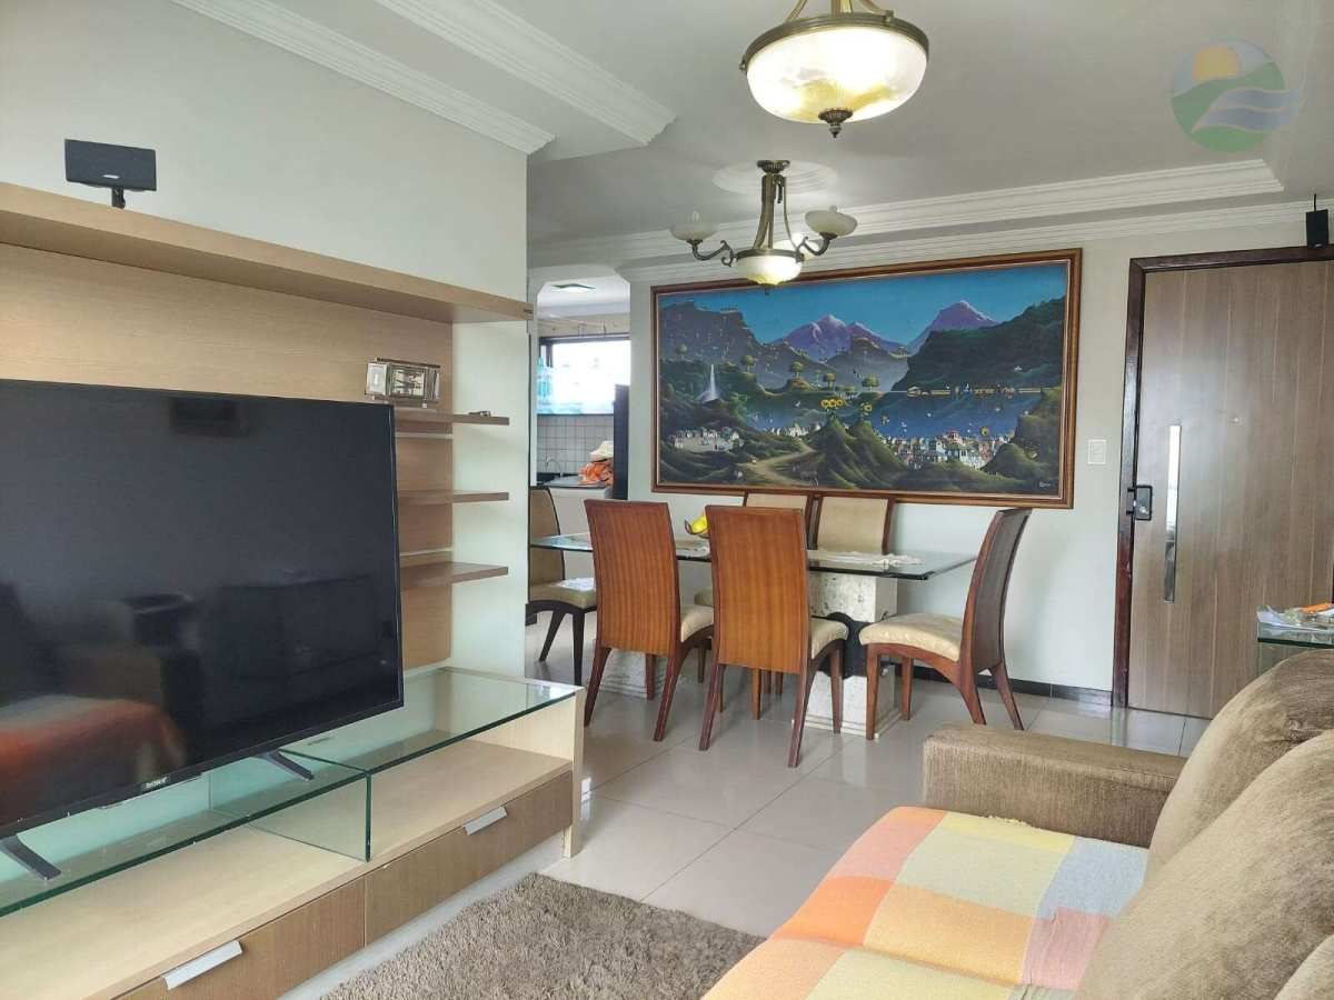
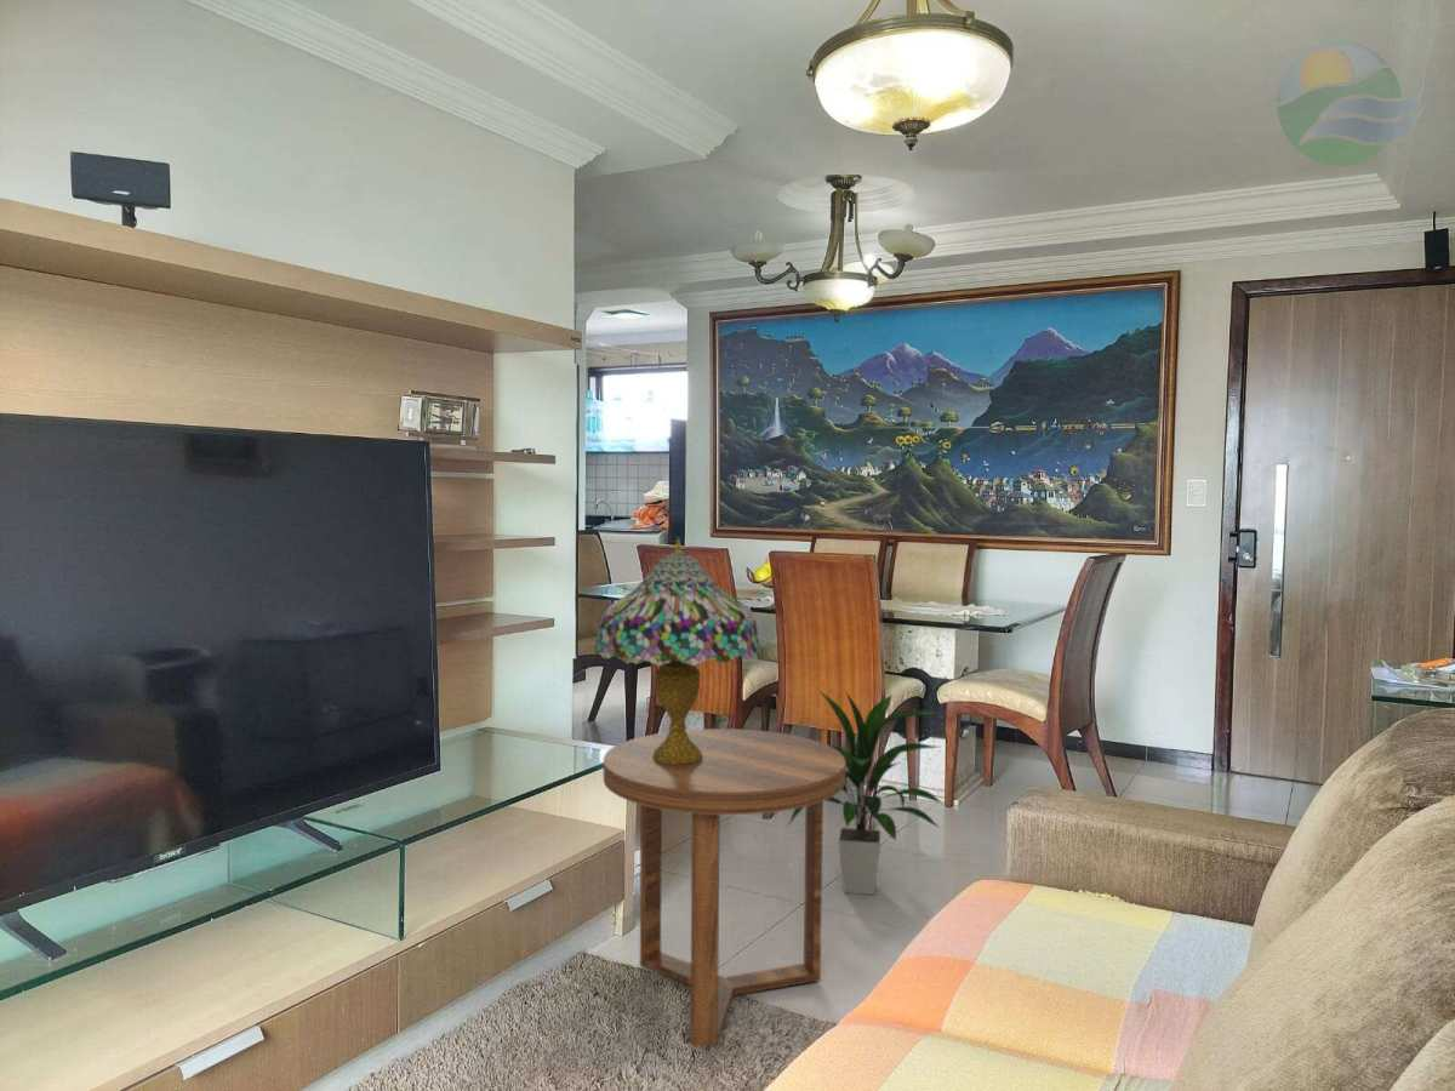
+ side table (718, 874)
+ table lamp (678, 647)
+ indoor plant (863, 787)
